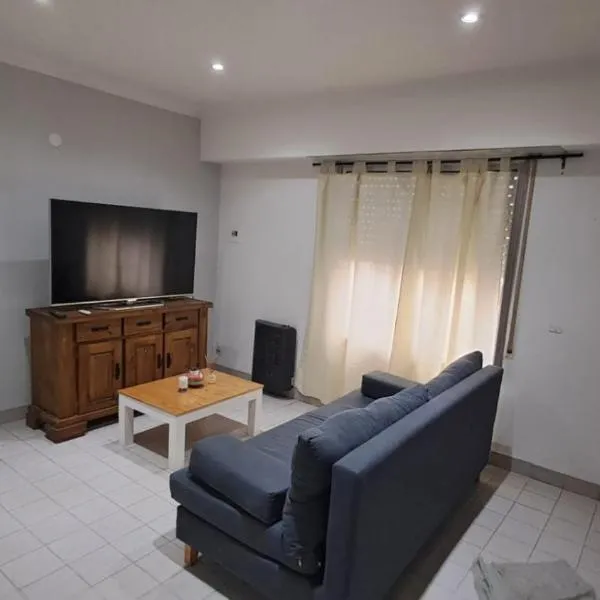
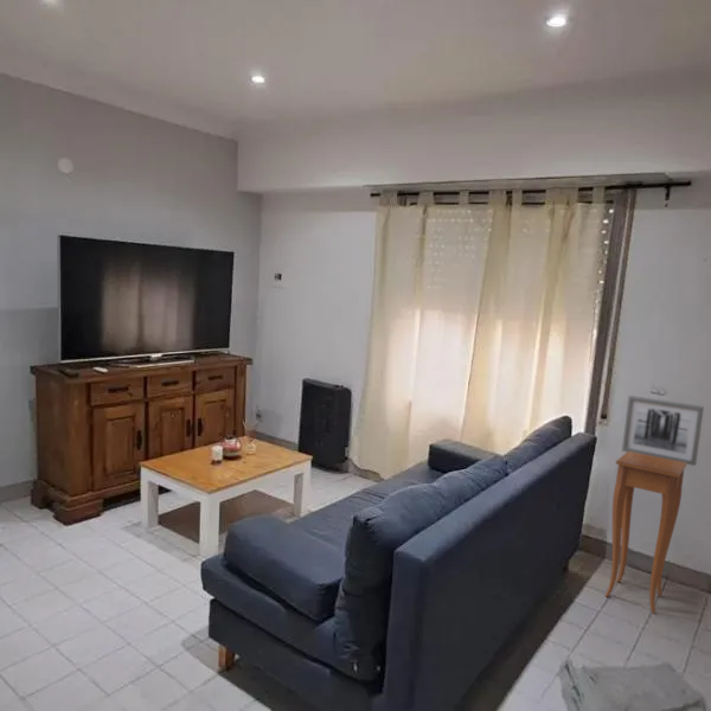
+ wall art (661, 429)
+ side table (629, 527)
